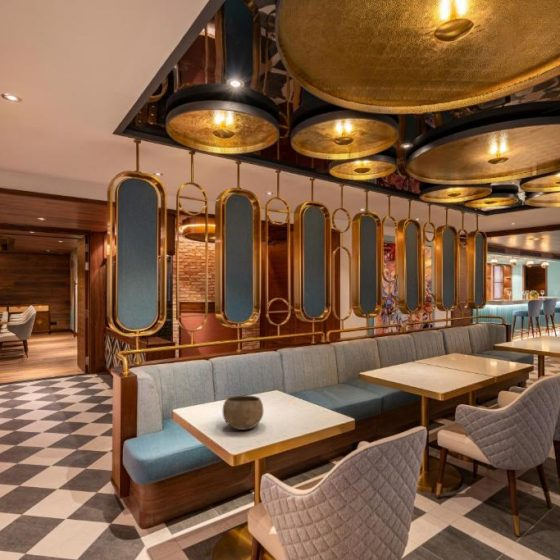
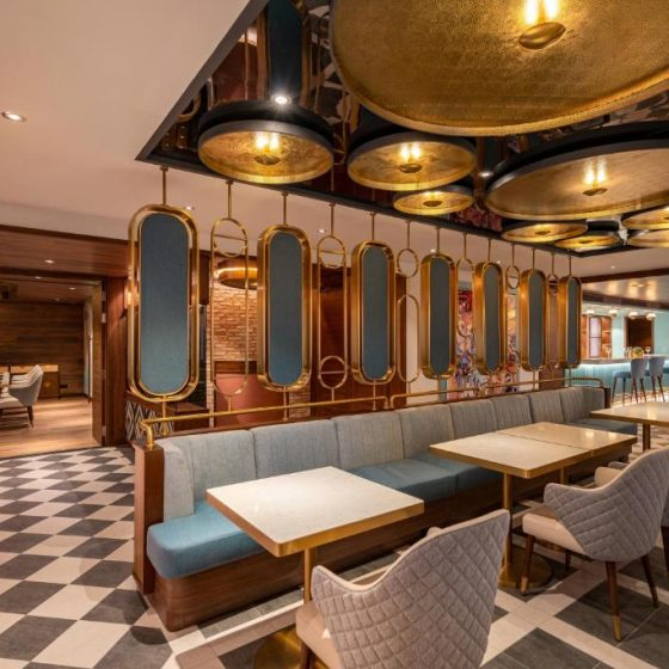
- bowl (243, 412)
